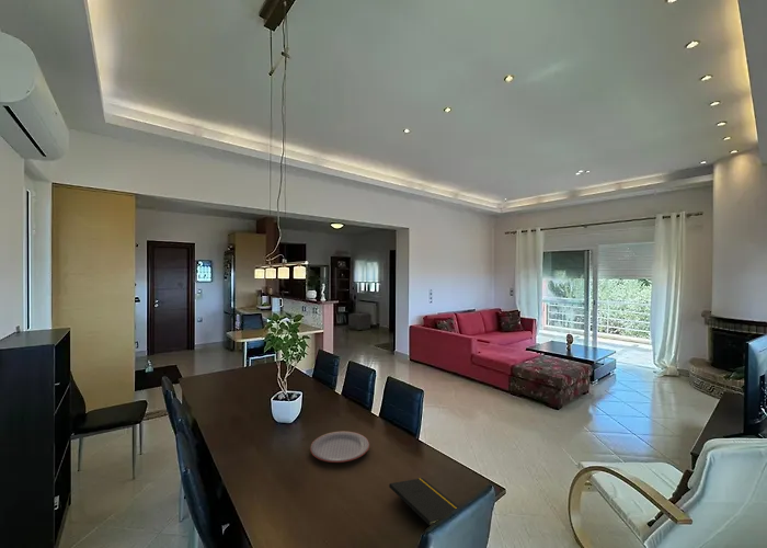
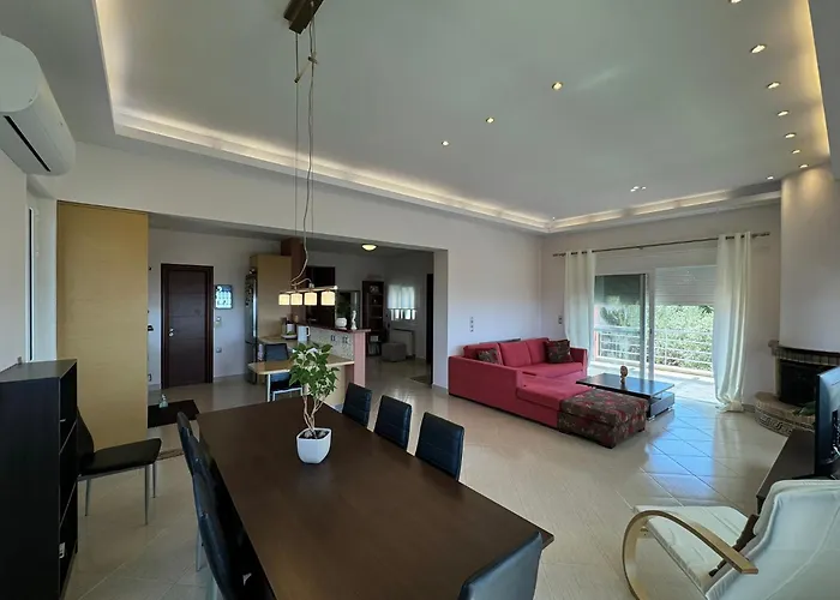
- notepad (425, 499)
- plate (340, 447)
